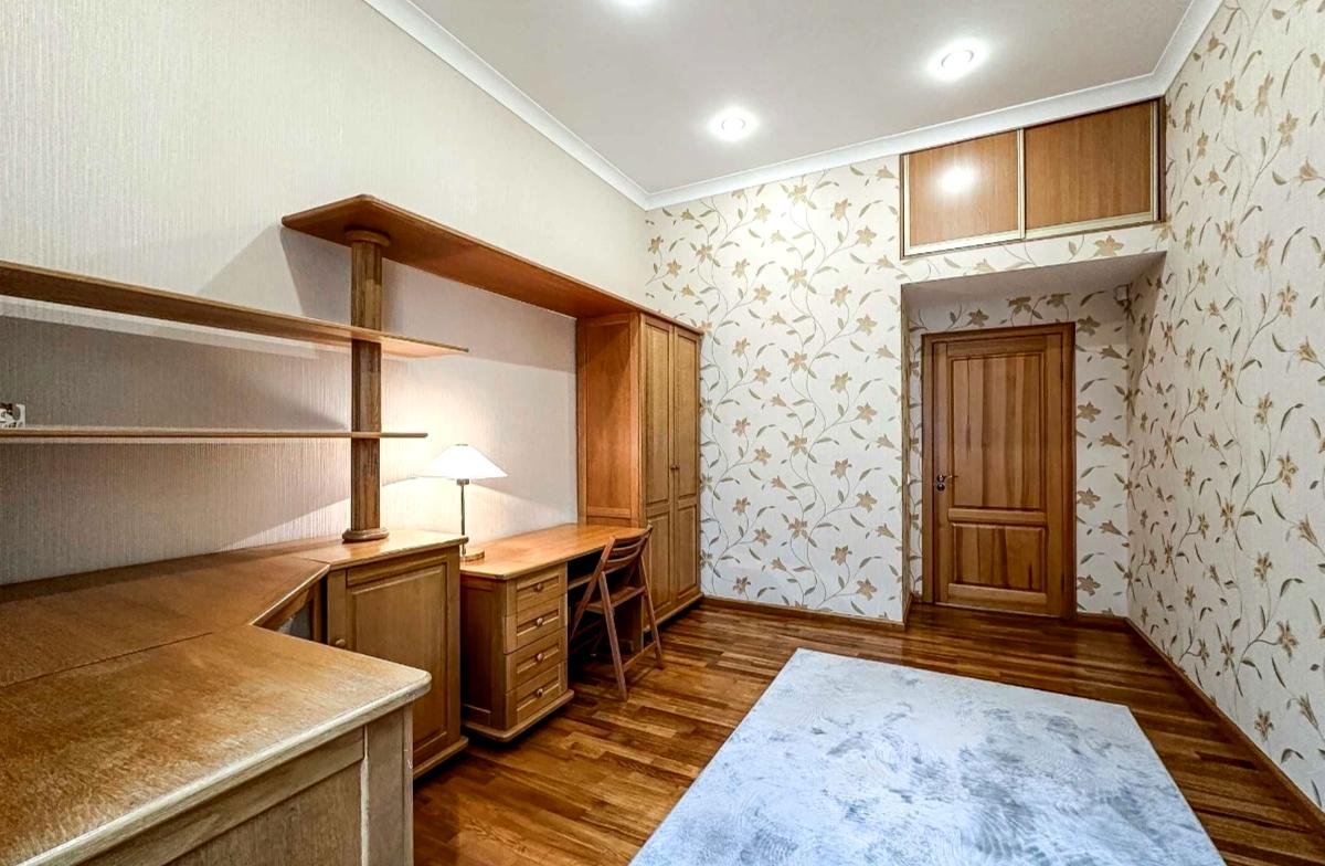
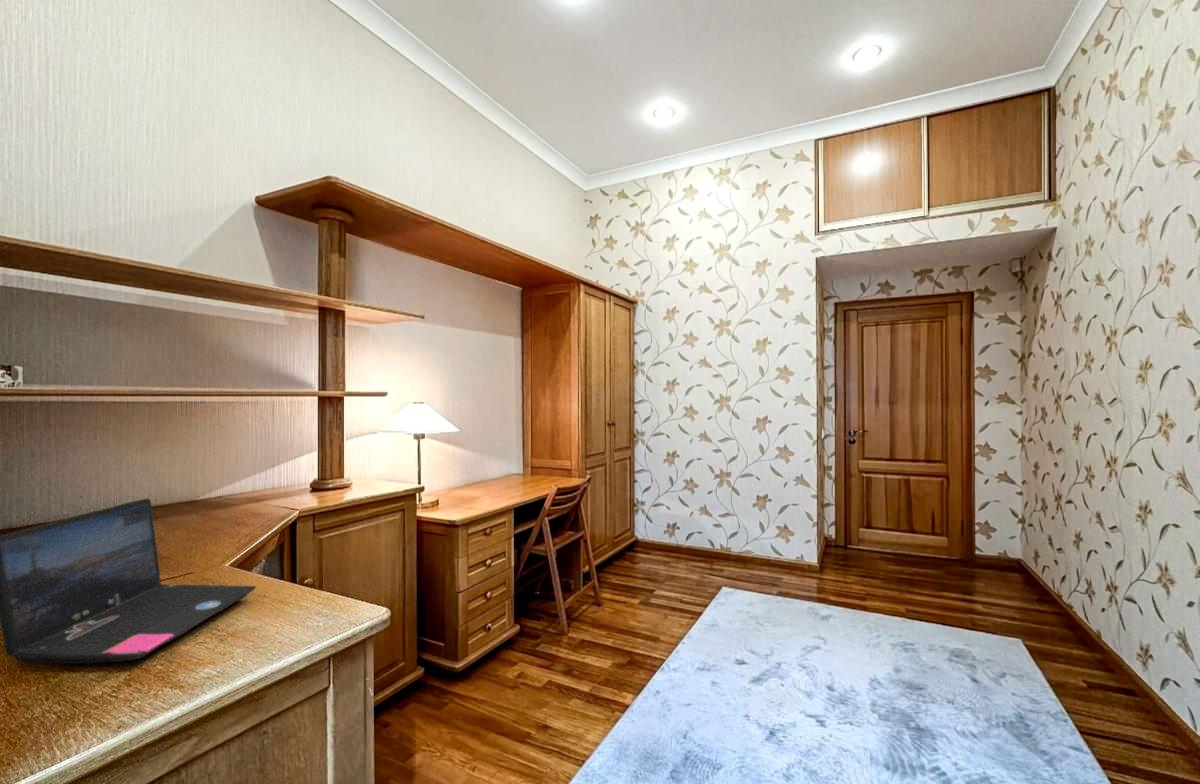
+ laptop (143, 569)
